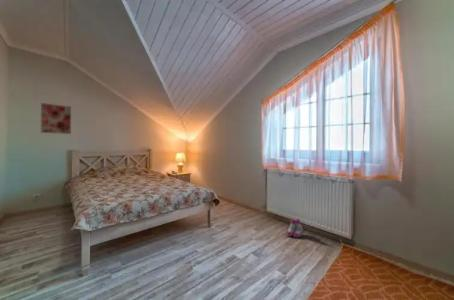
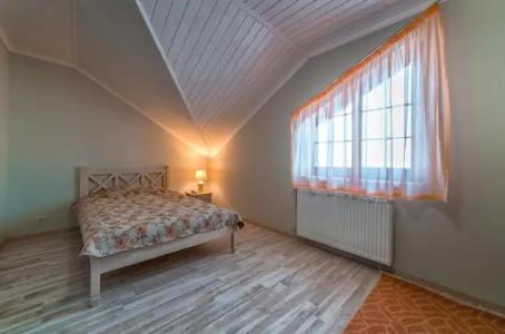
- boots (294, 226)
- wall art (56, 119)
